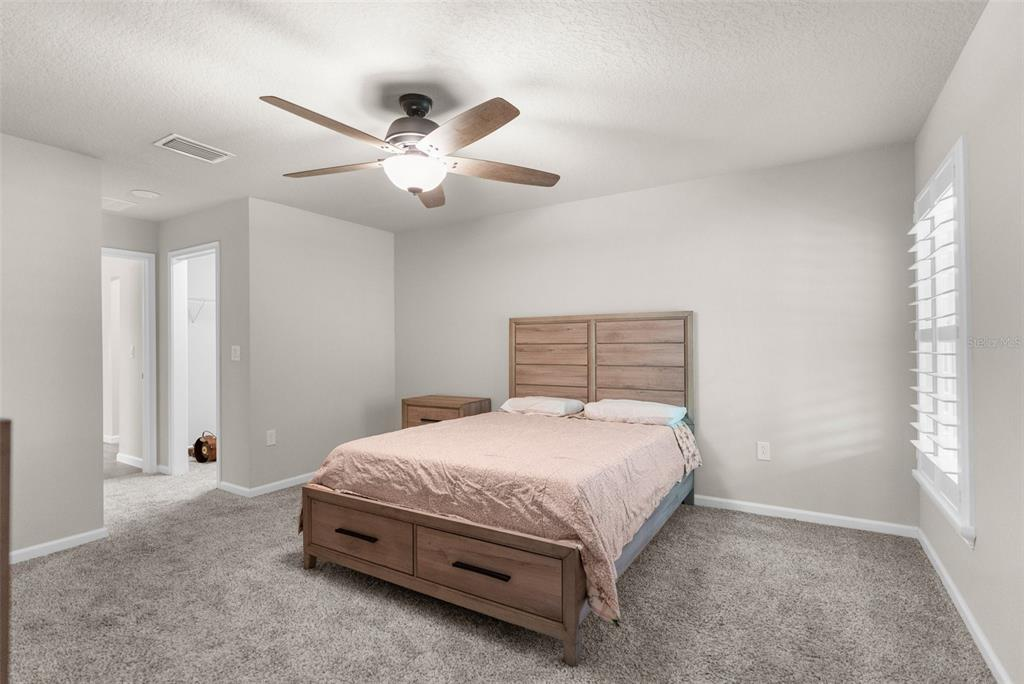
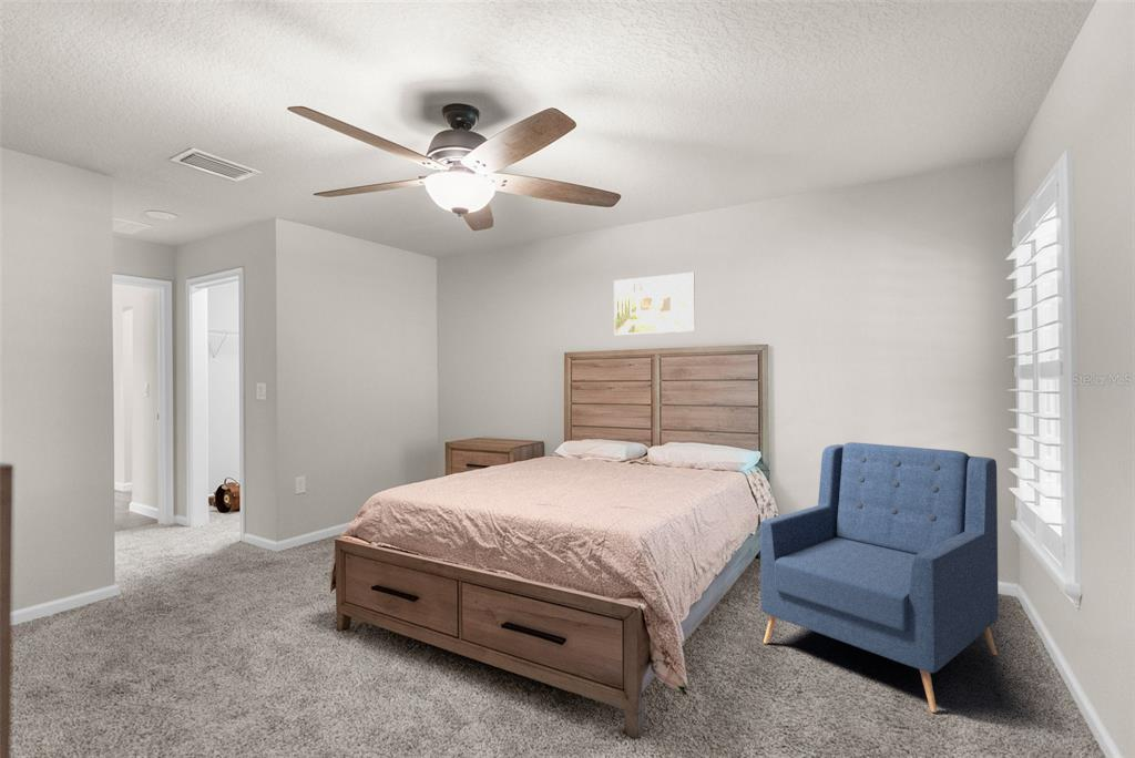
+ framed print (653, 305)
+ armchair (875, 550)
